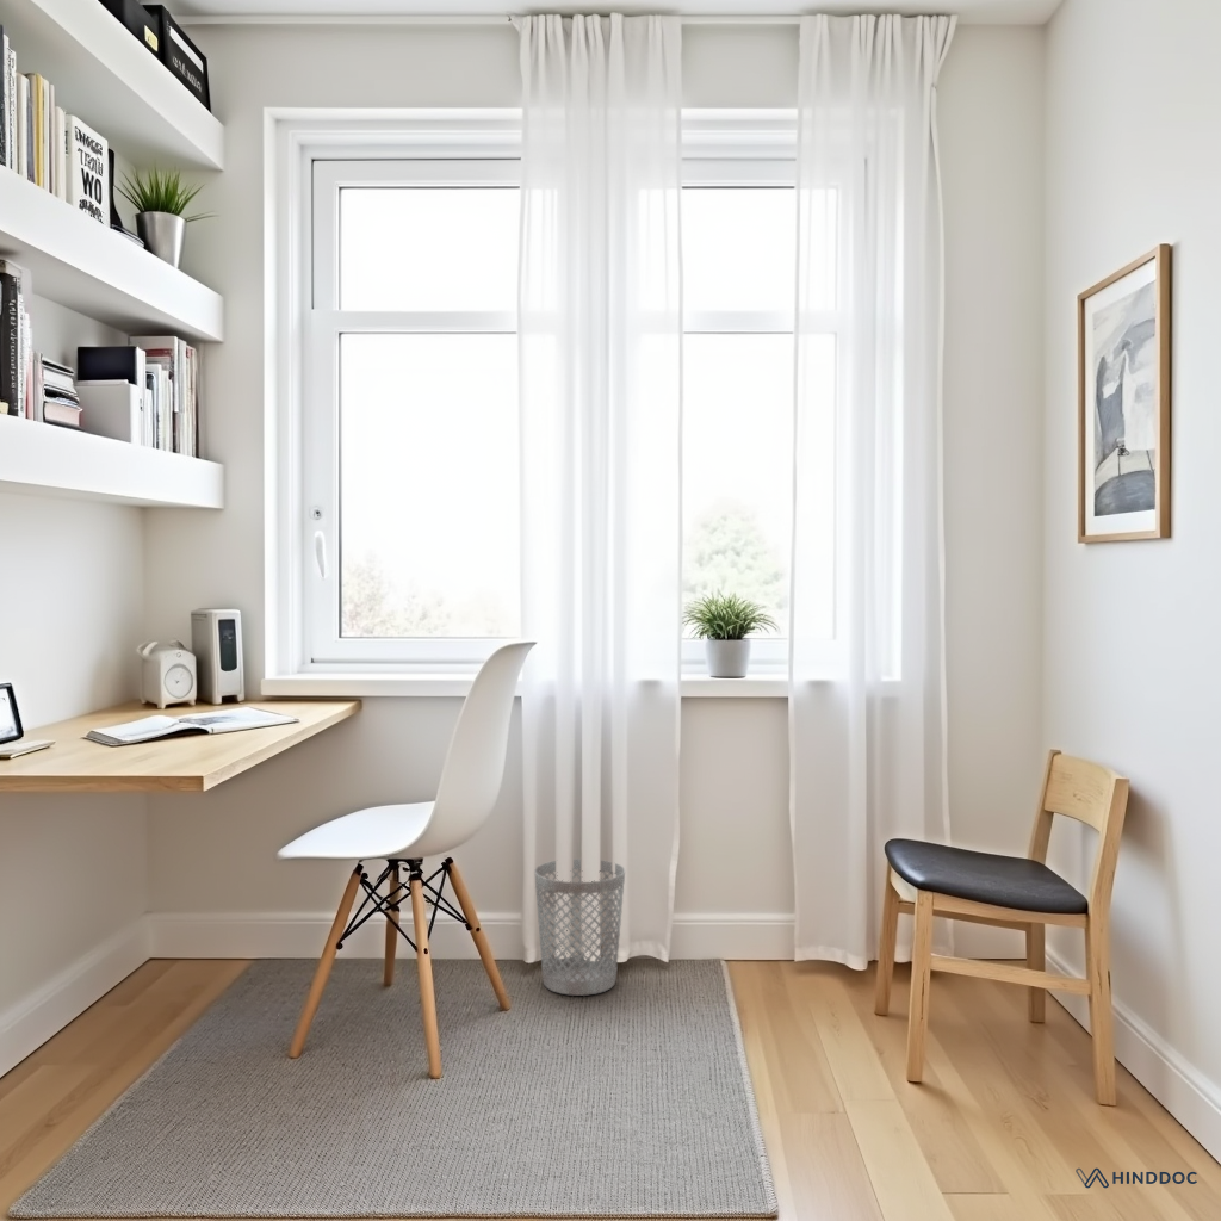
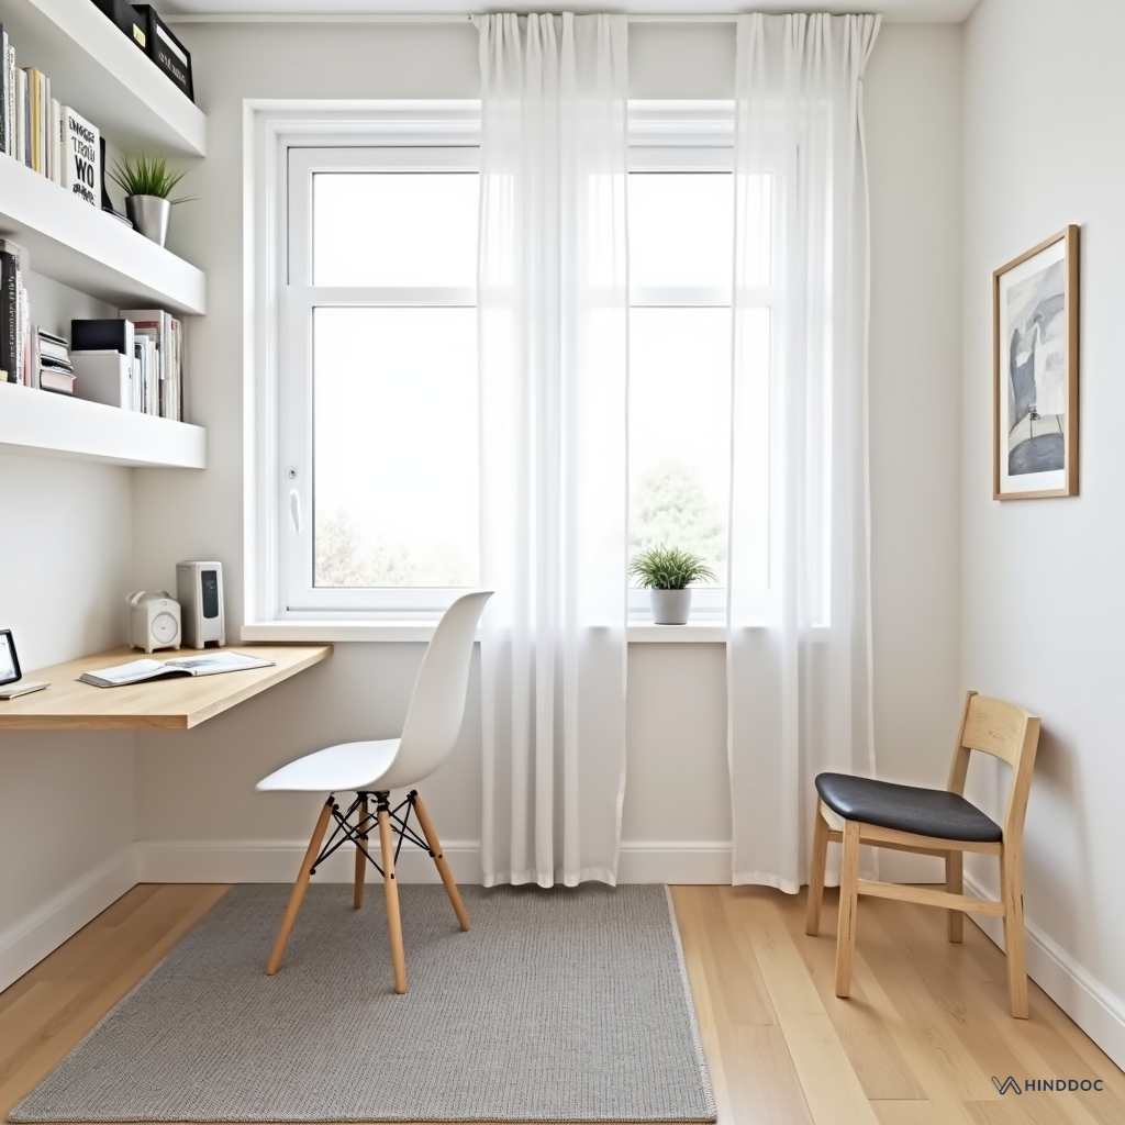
- wastebasket (578, 925)
